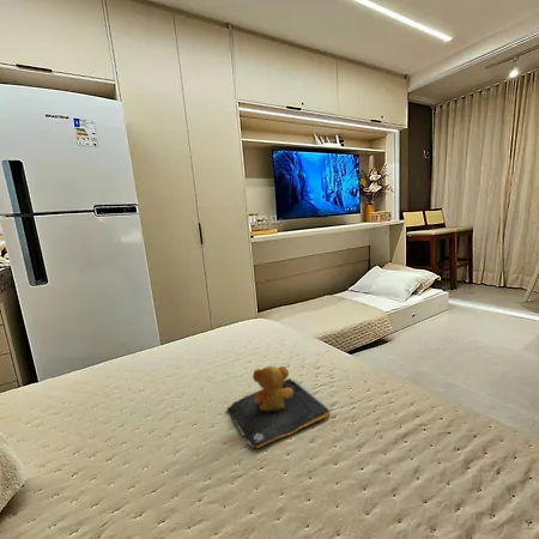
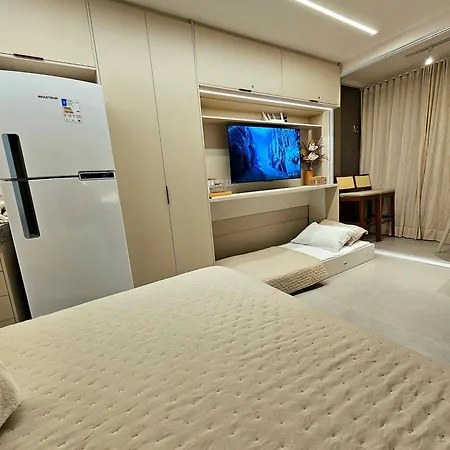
- teddy bear (274, 388)
